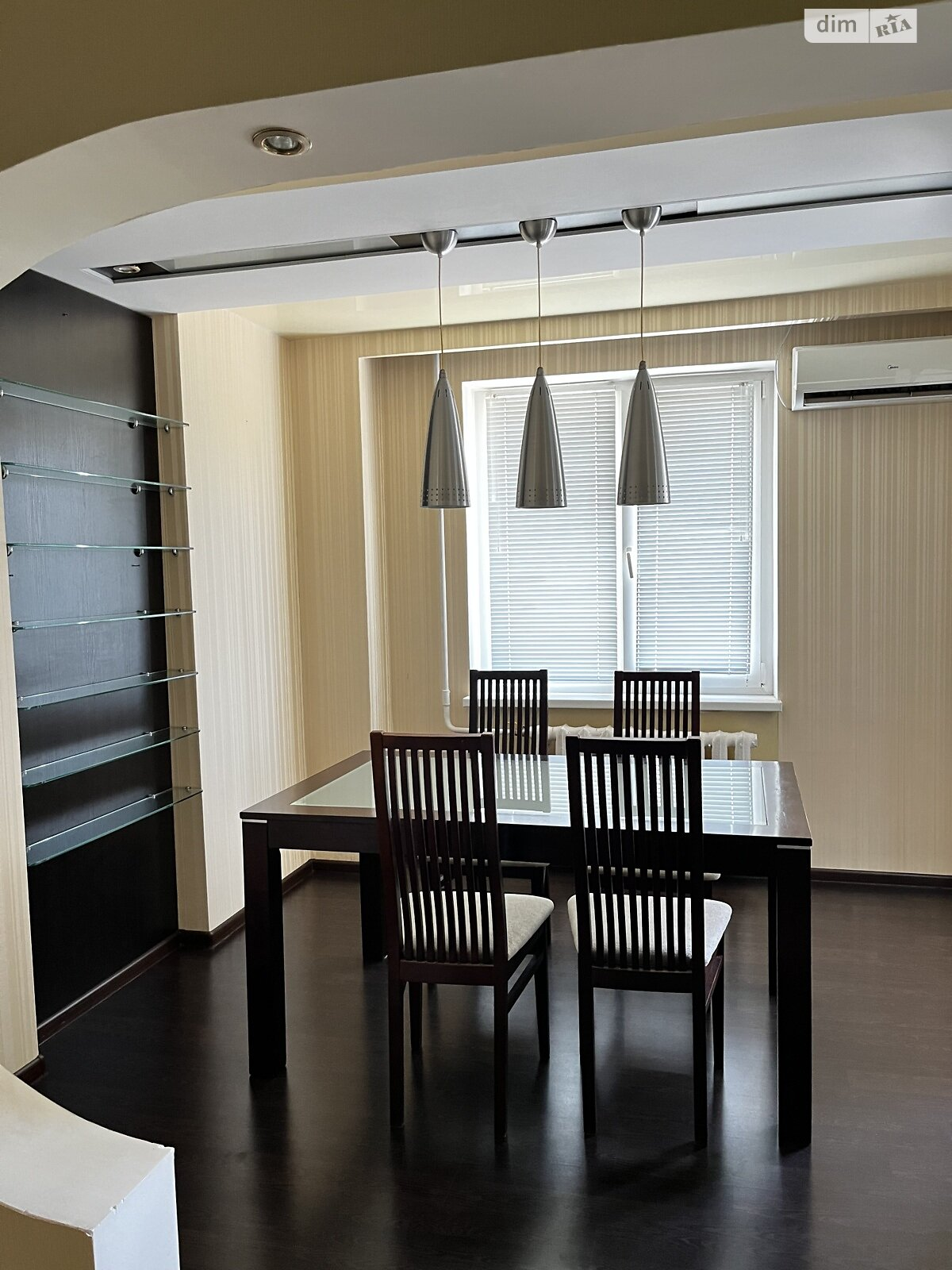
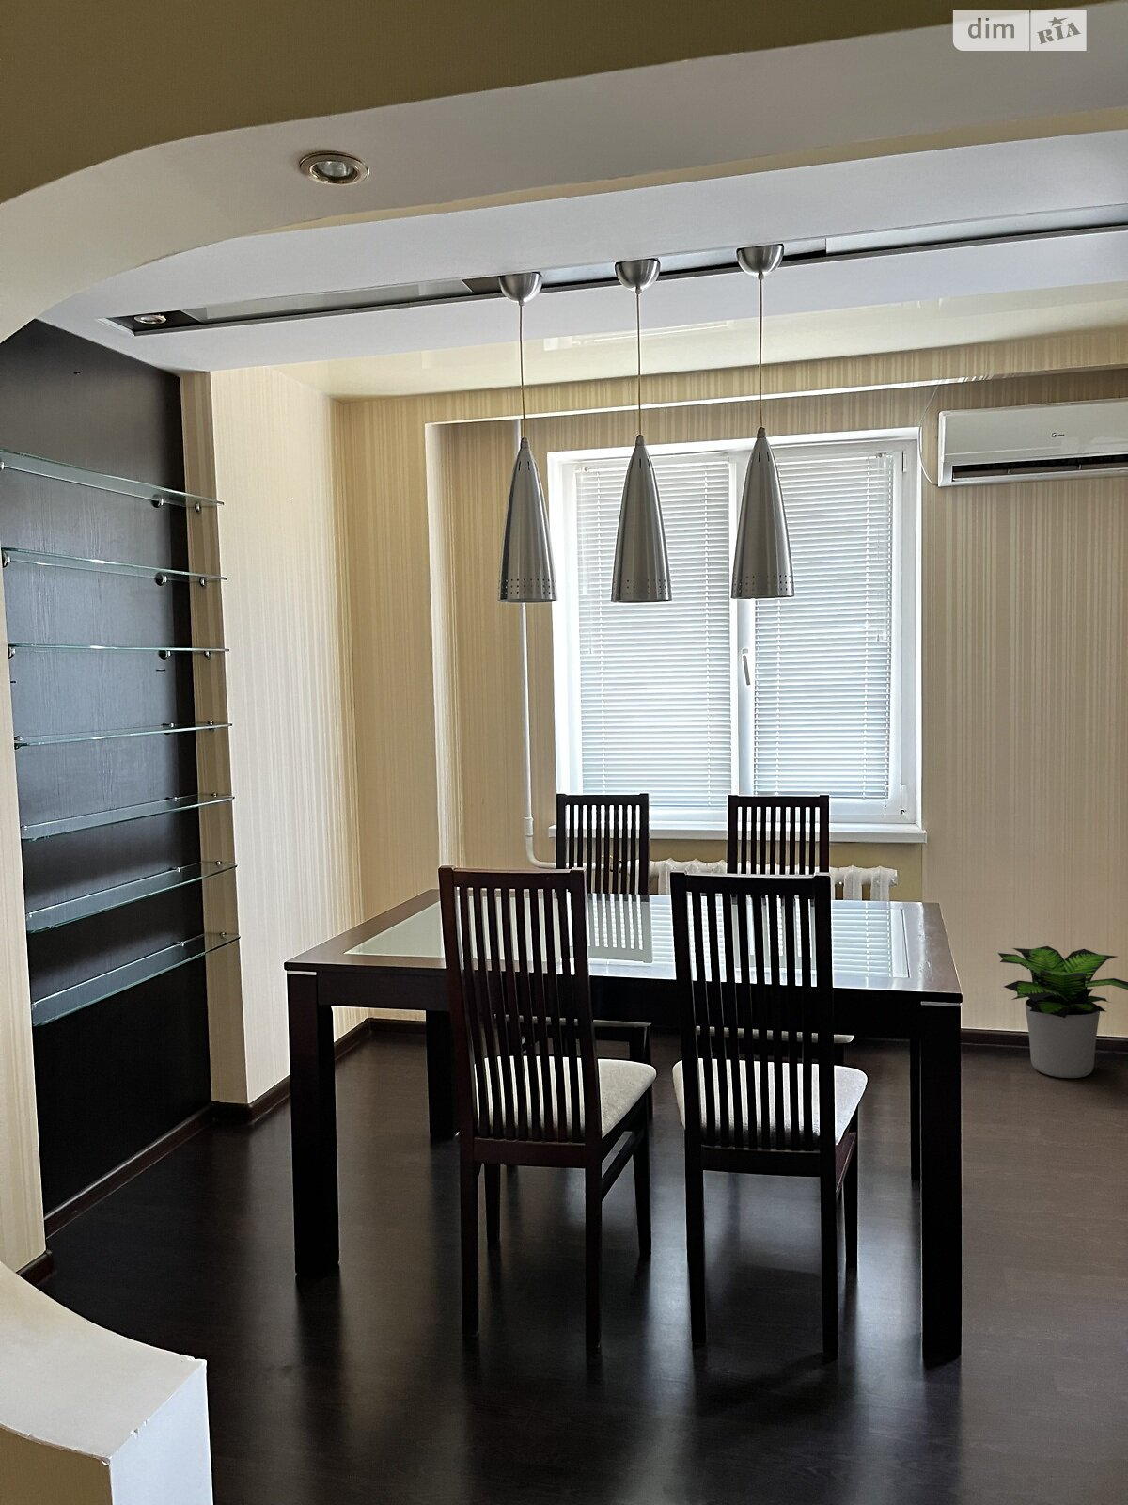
+ potted plant (1066, 1013)
